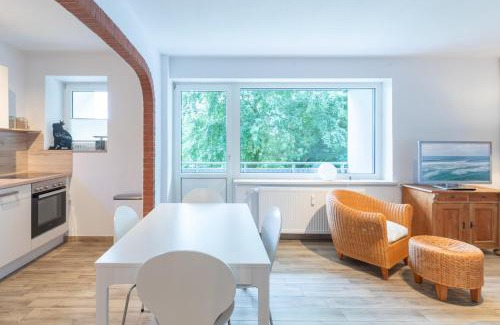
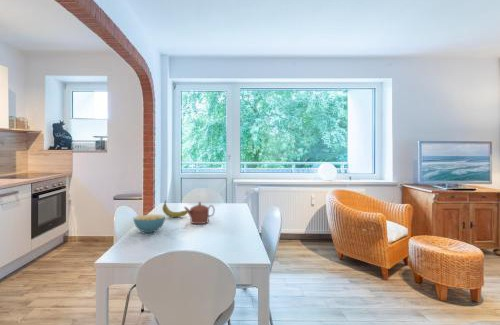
+ teapot (199, 212)
+ fruit (175, 212)
+ cereal bowl (149, 224)
